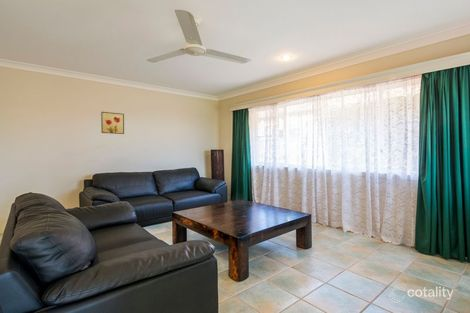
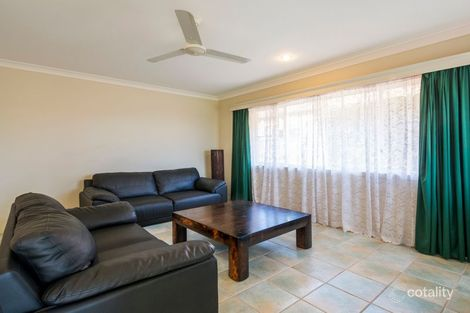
- wall art (112, 123)
